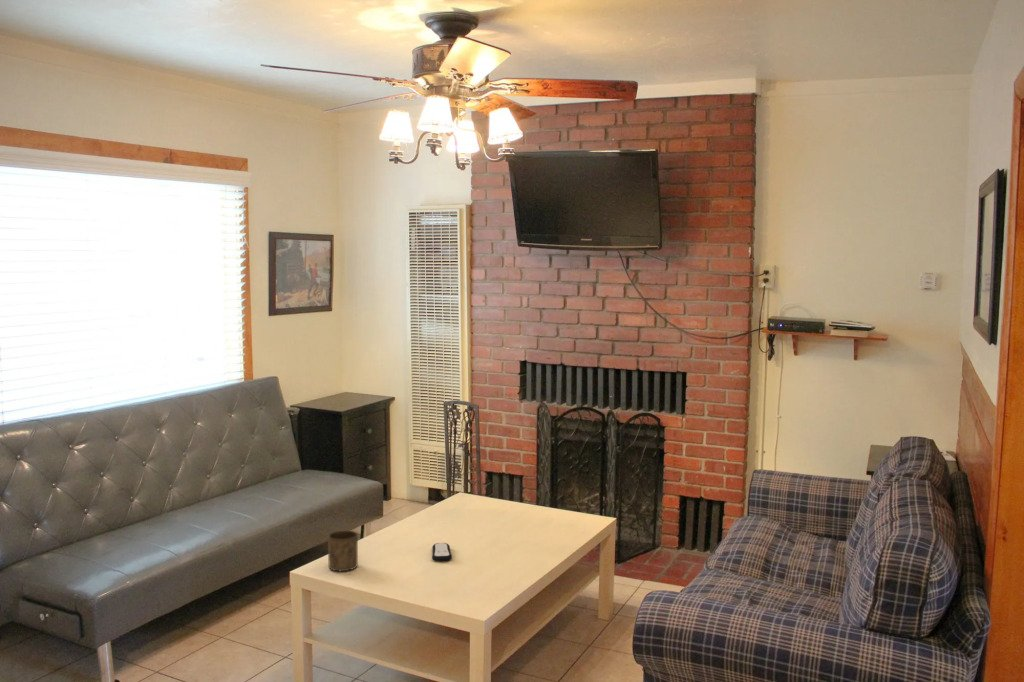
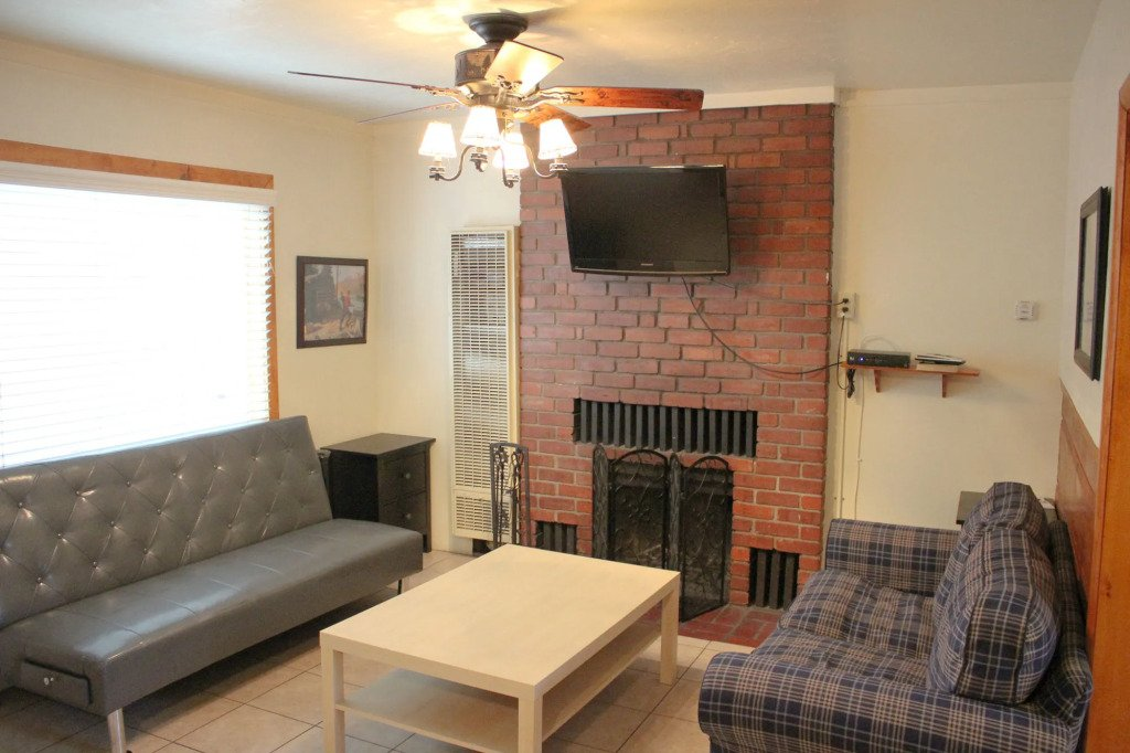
- cup (343, 550)
- remote control (441, 551)
